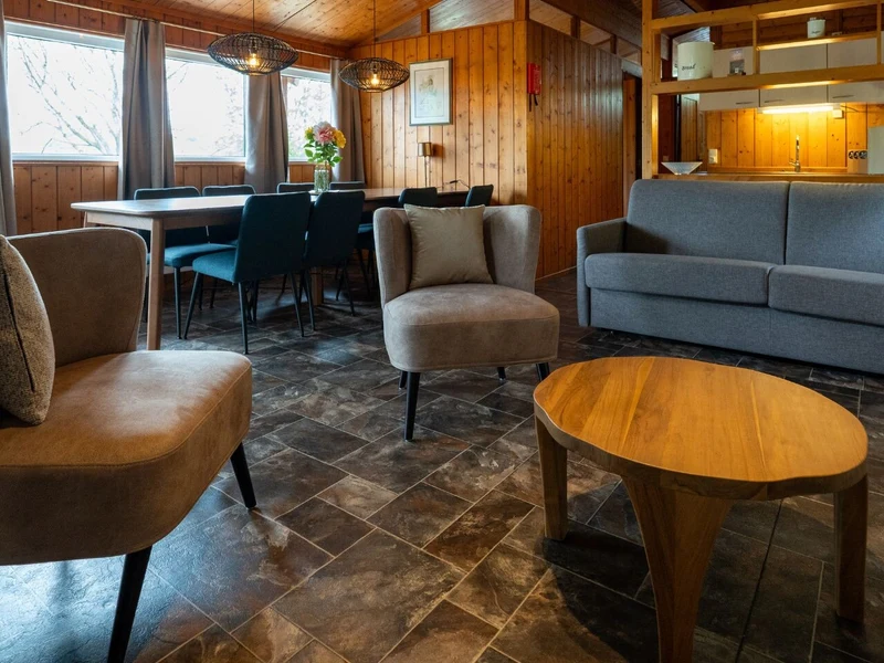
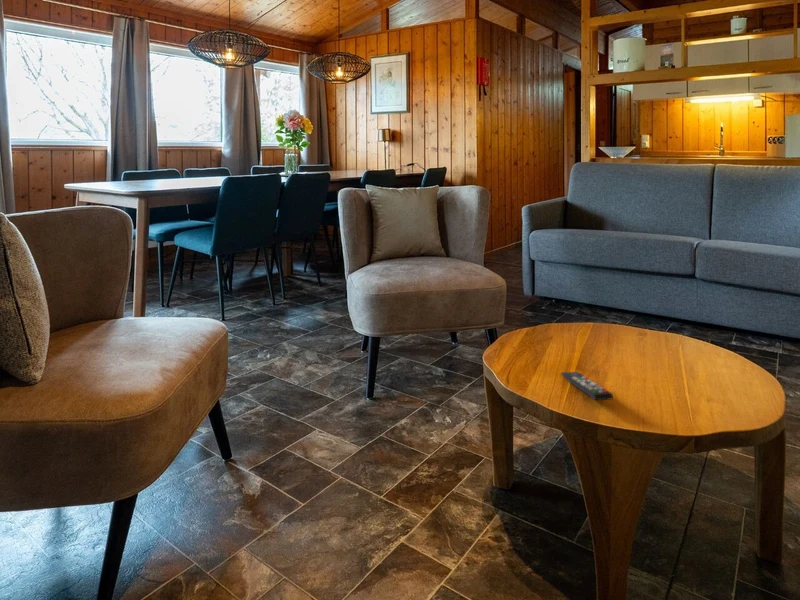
+ remote control (584, 384)
